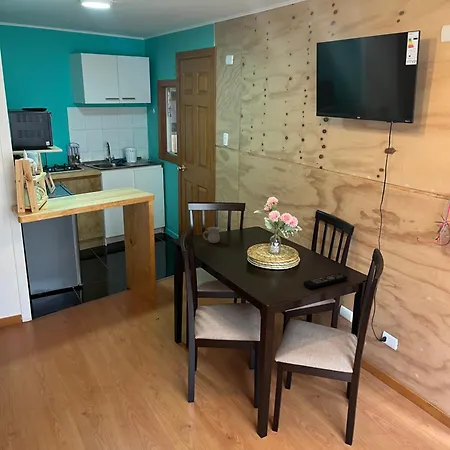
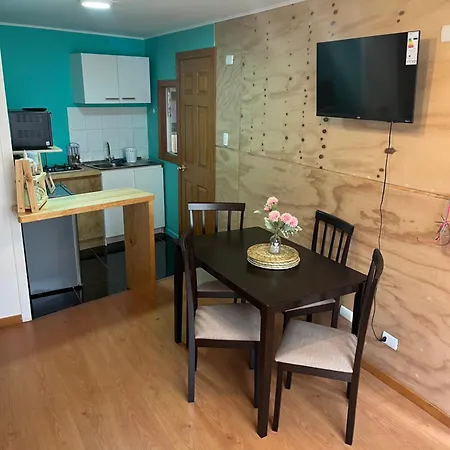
- remote control (325, 280)
- mug (211, 235)
